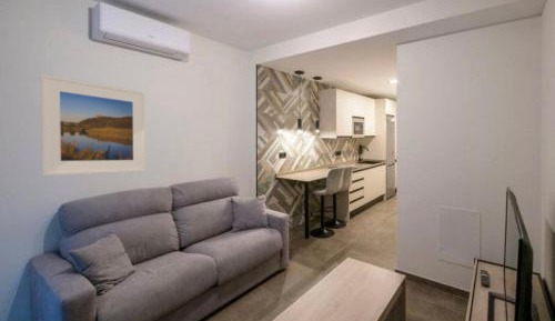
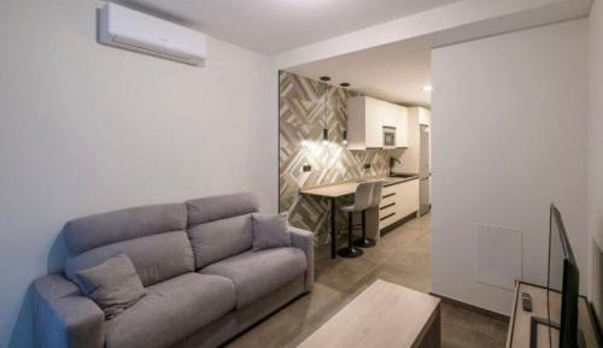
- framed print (99, 129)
